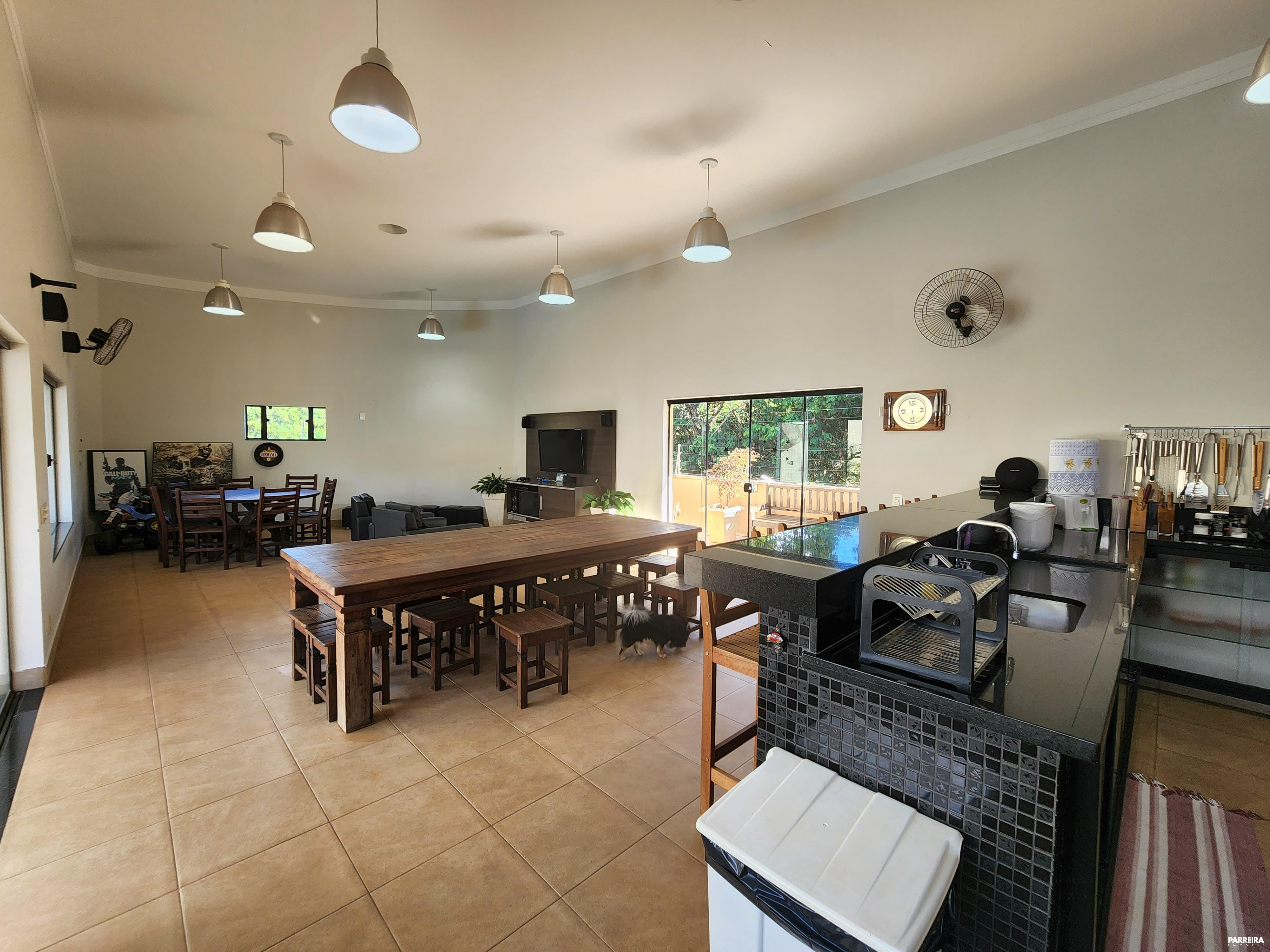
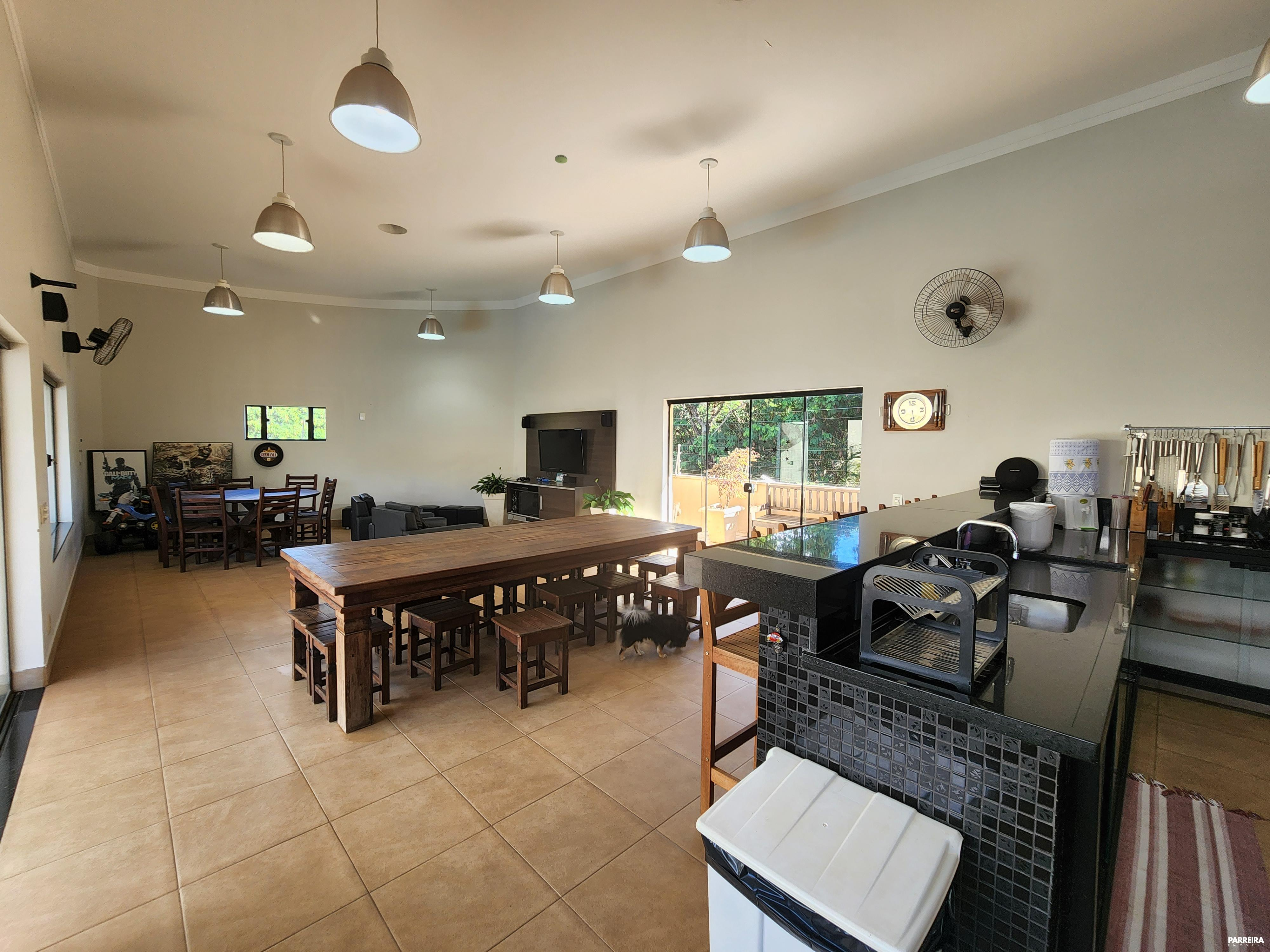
+ smoke detector (561, 159)
